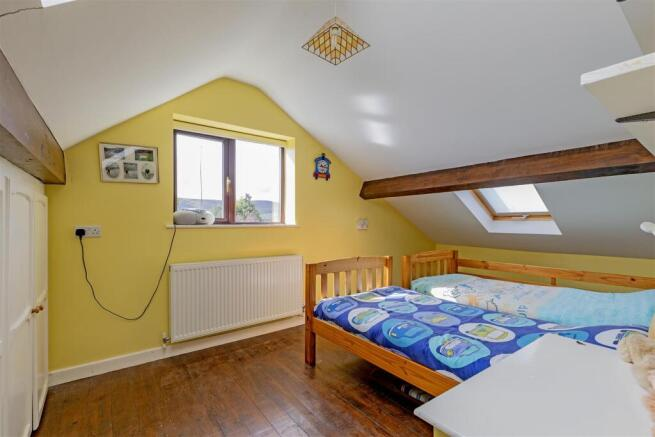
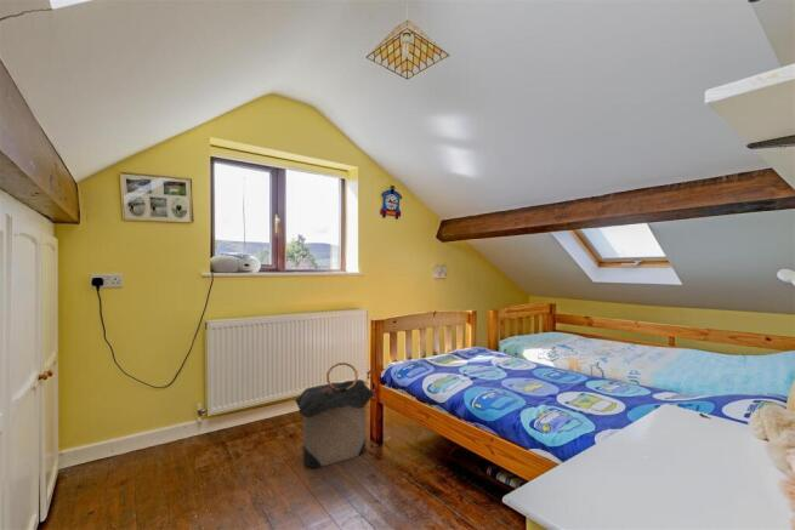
+ laundry hamper (334, 411)
